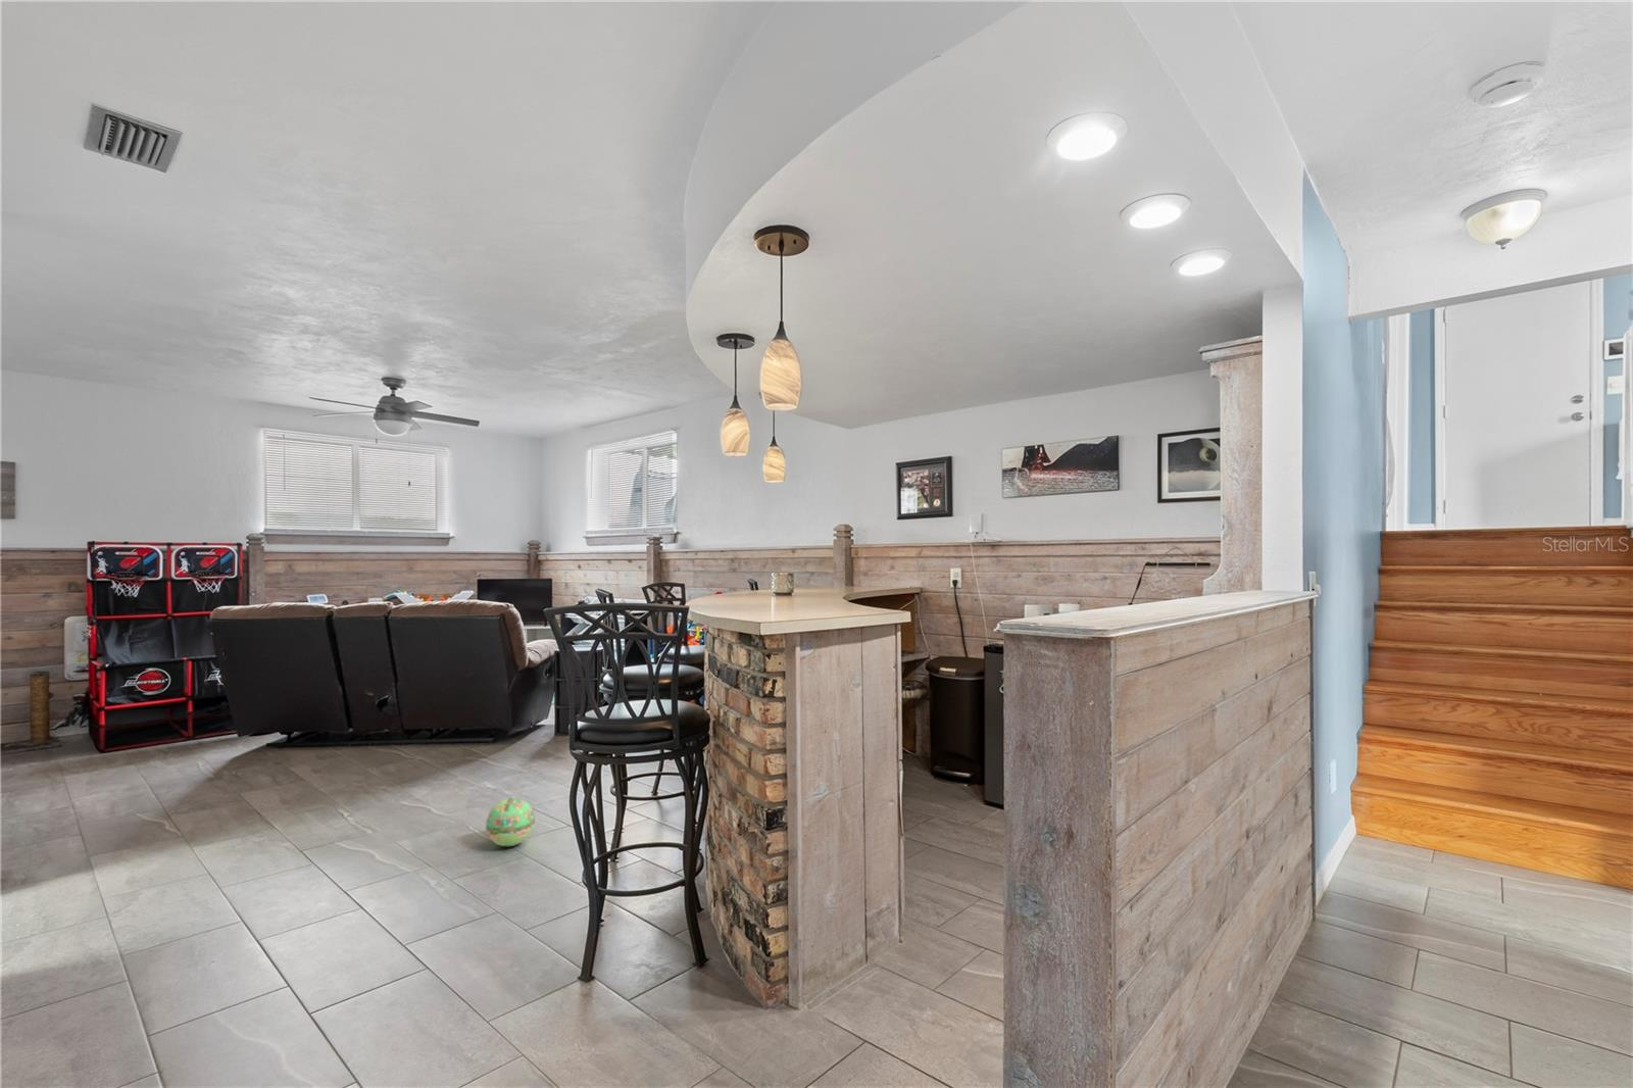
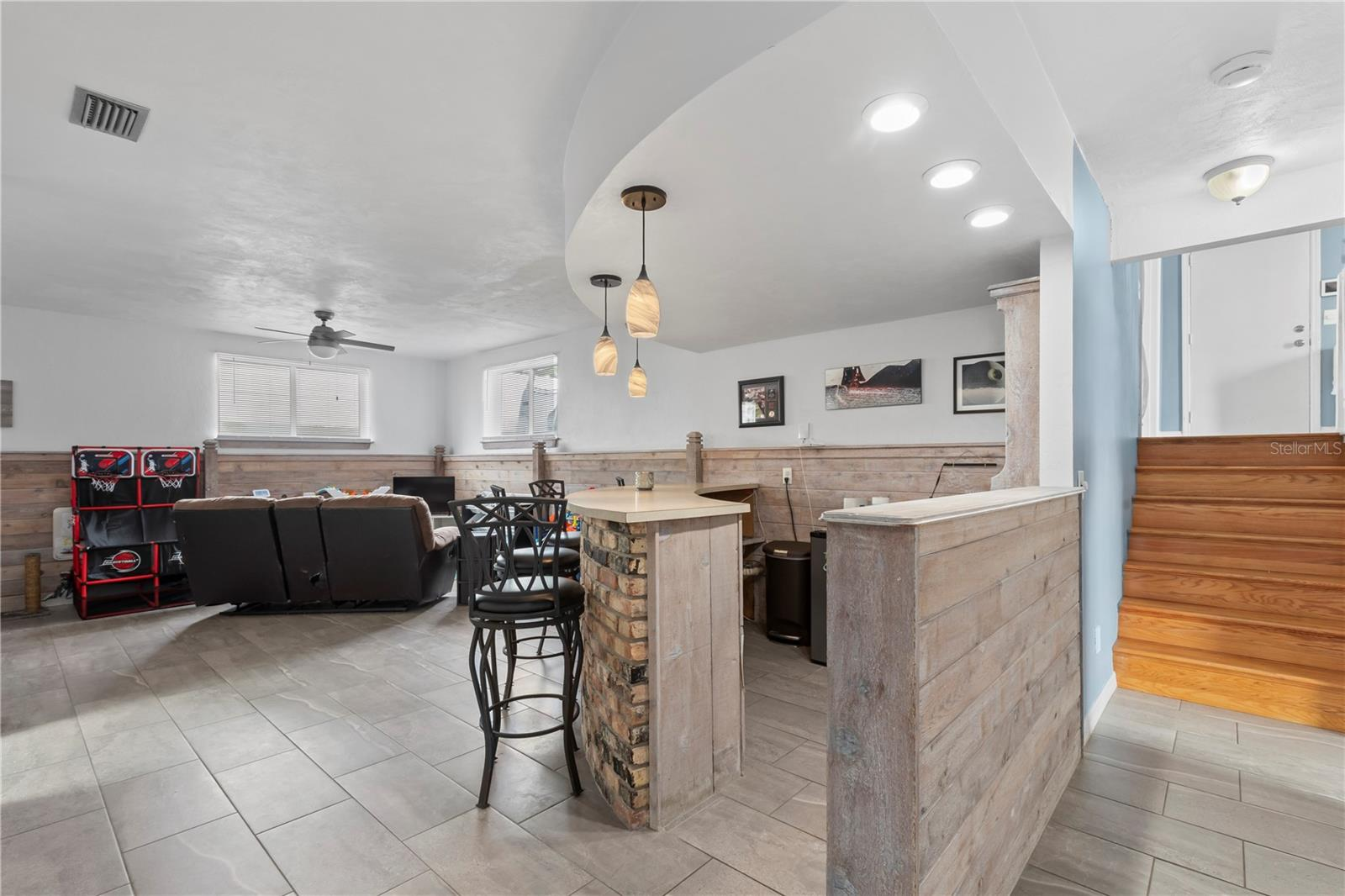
- ball (510, 822)
